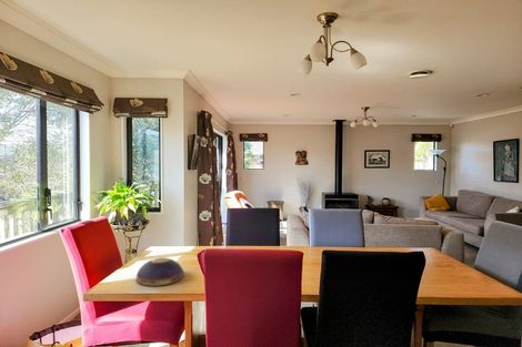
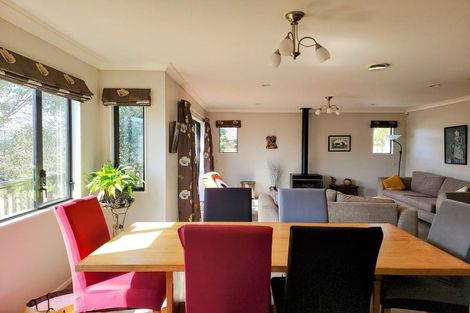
- decorative bowl (160, 267)
